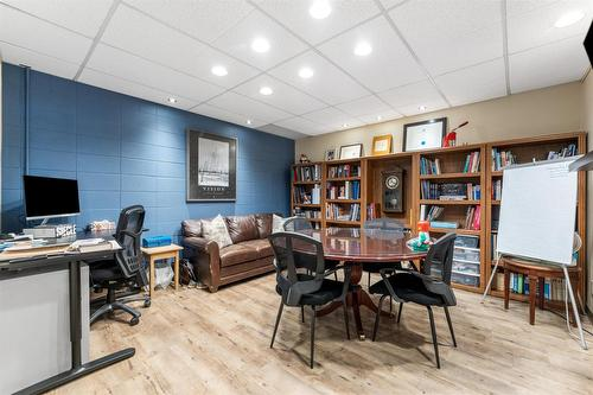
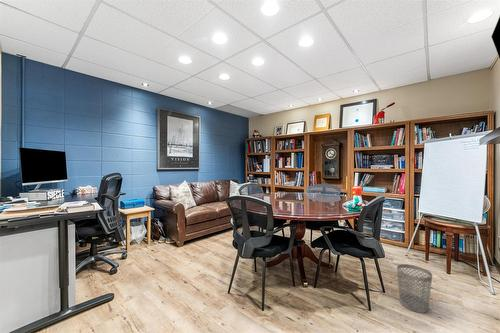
+ wastebasket (413, 287)
